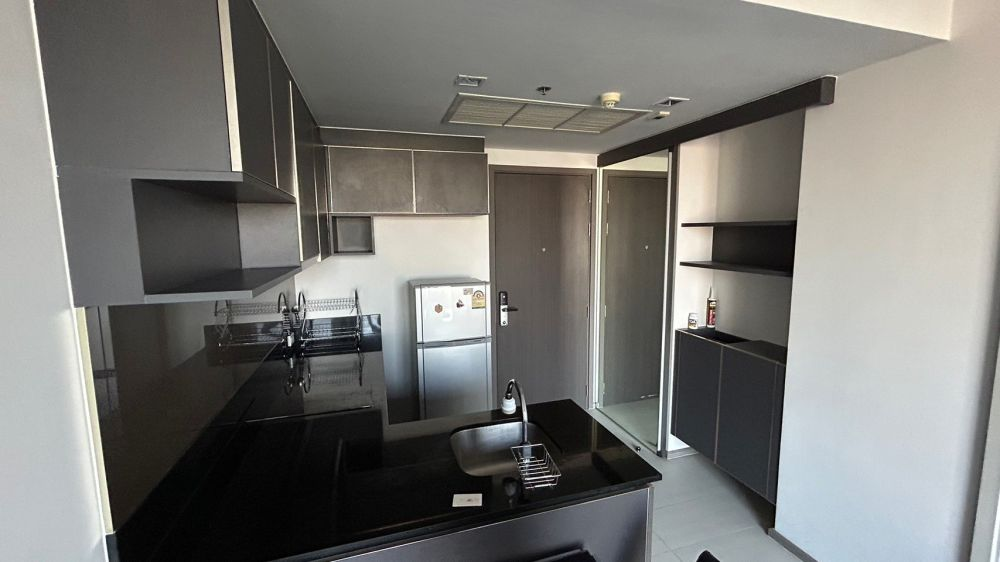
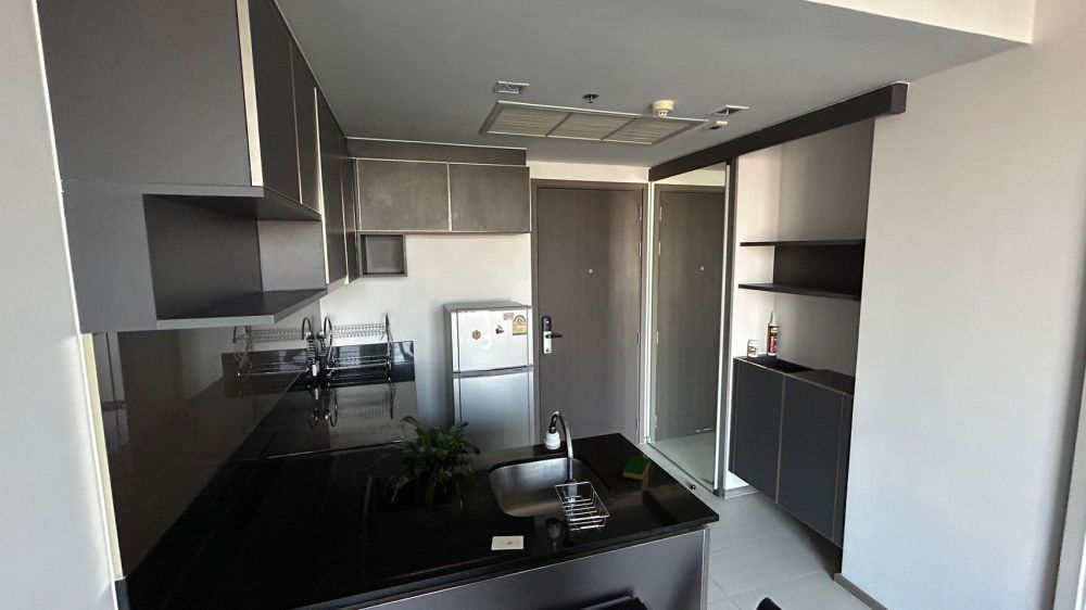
+ dish sponge (636, 467)
+ potted plant (431, 456)
